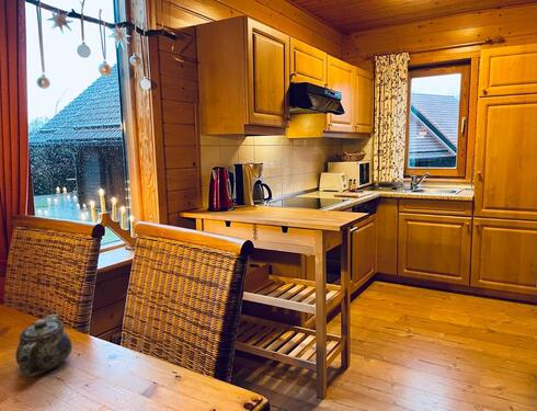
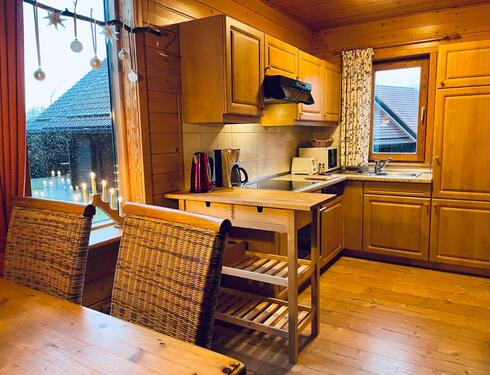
- chinaware (42, 343)
